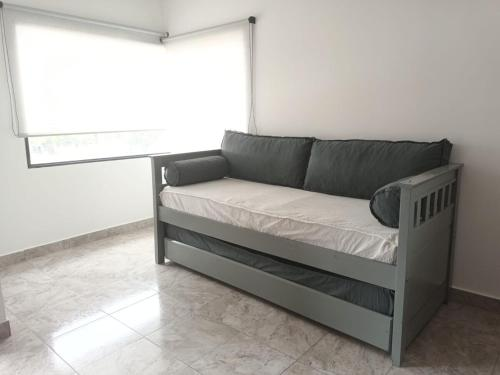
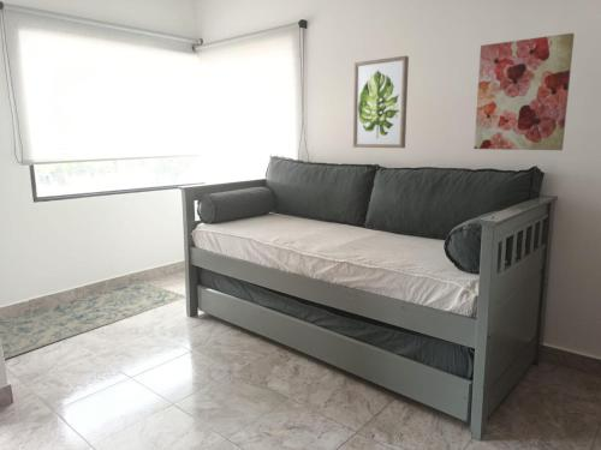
+ wall art (379, 104)
+ rug (84, 312)
+ wall art (519, 95)
